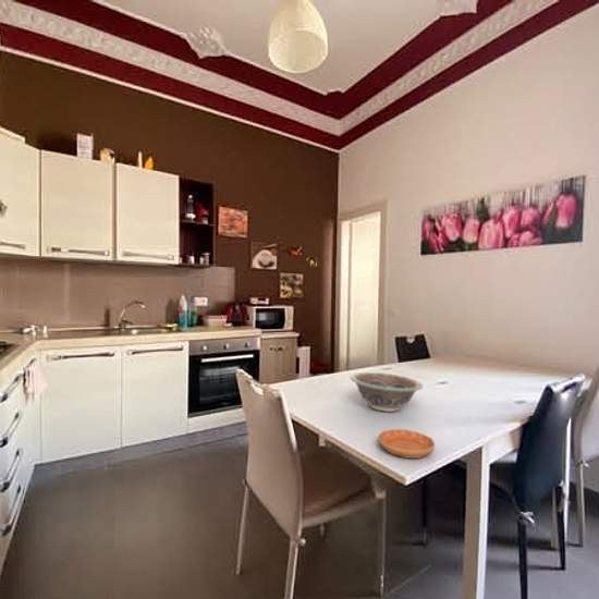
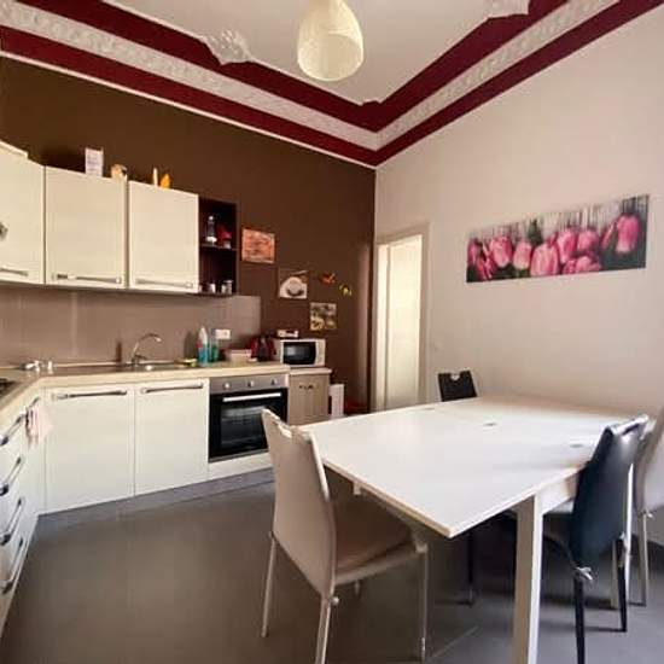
- decorative bowl (384, 392)
- saucer (405, 443)
